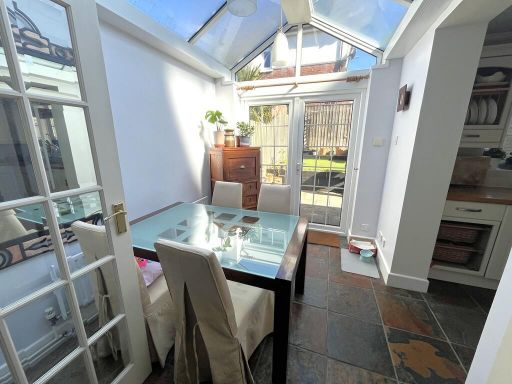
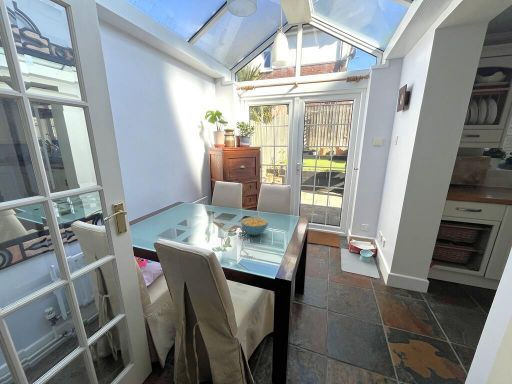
+ cereal bowl (254, 227)
